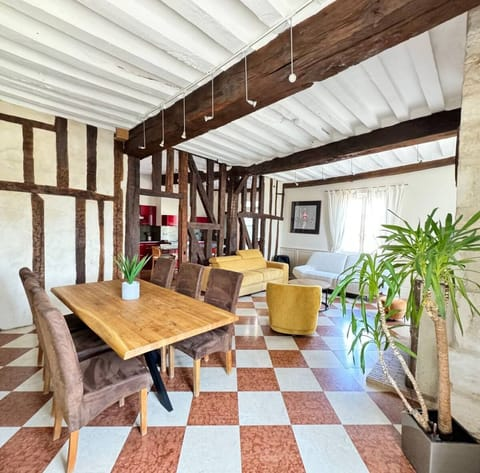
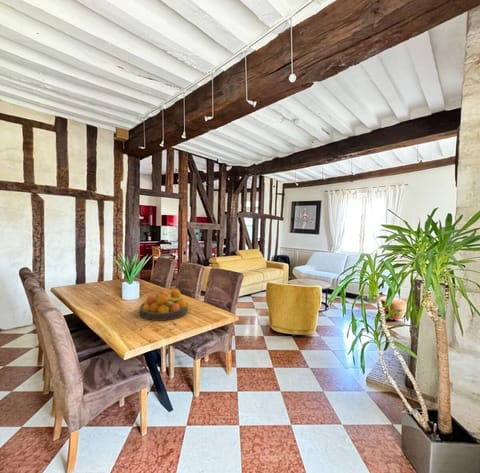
+ fruit bowl (164, 301)
